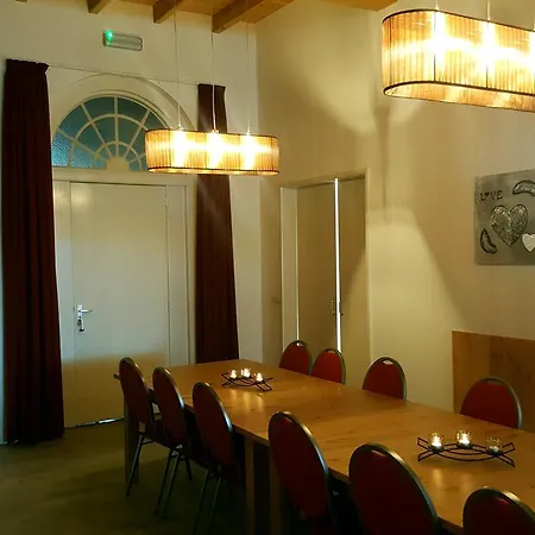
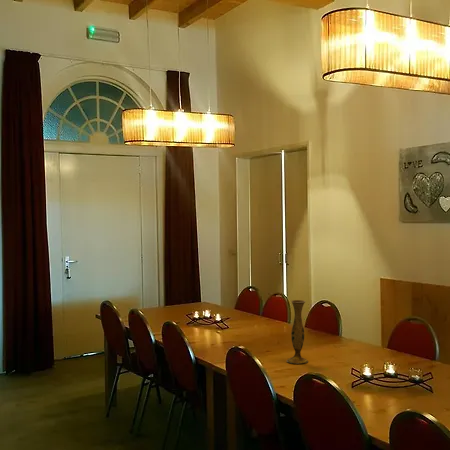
+ vase (296, 331)
